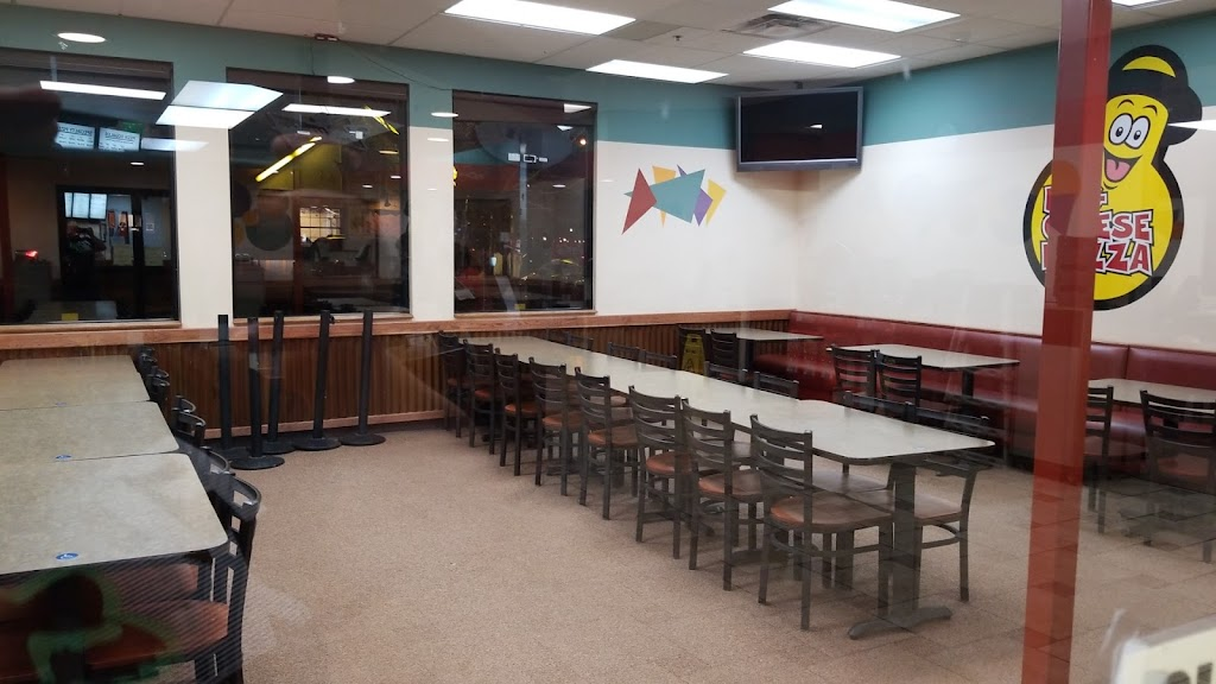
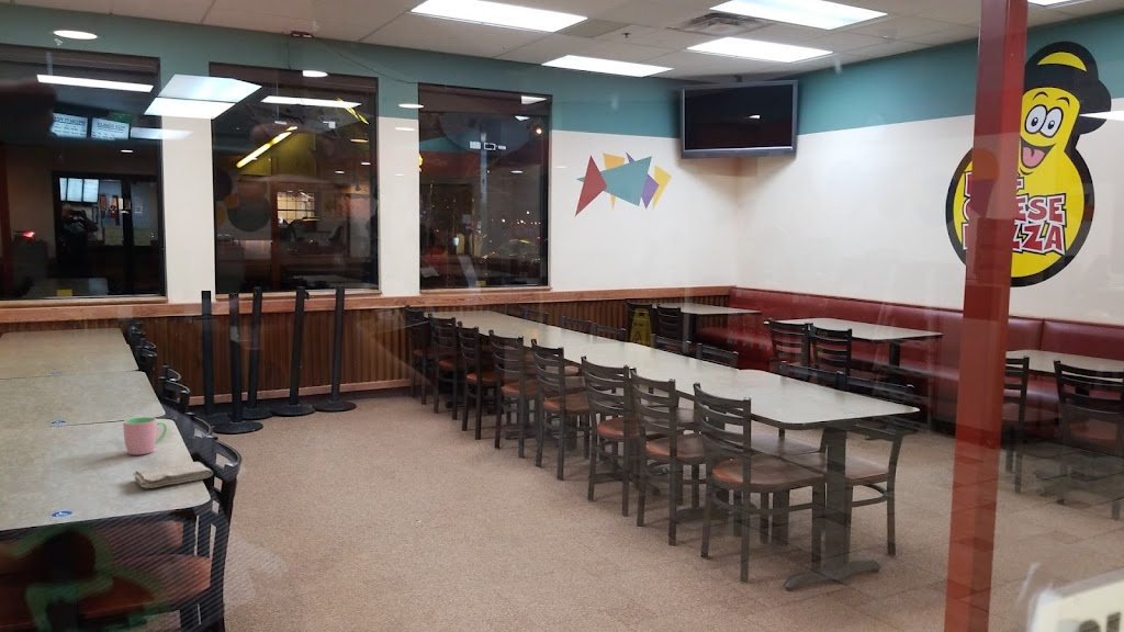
+ washcloth (172, 473)
+ cup (146, 435)
